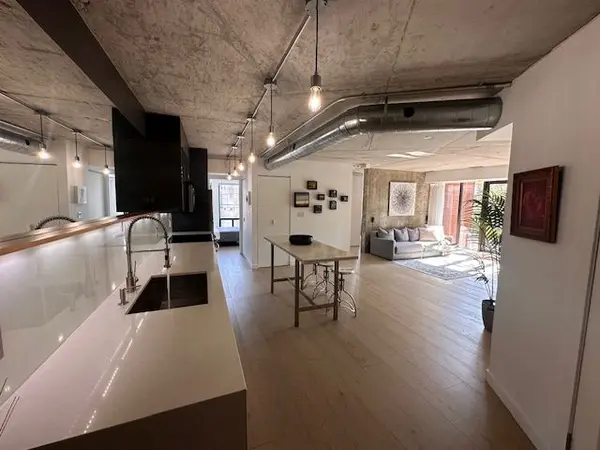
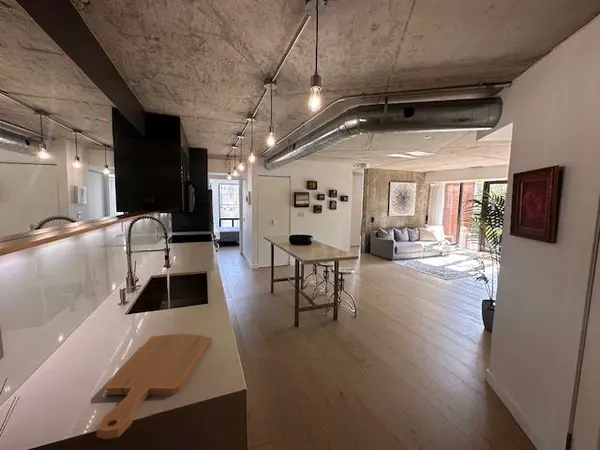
+ cutting board (161, 365)
